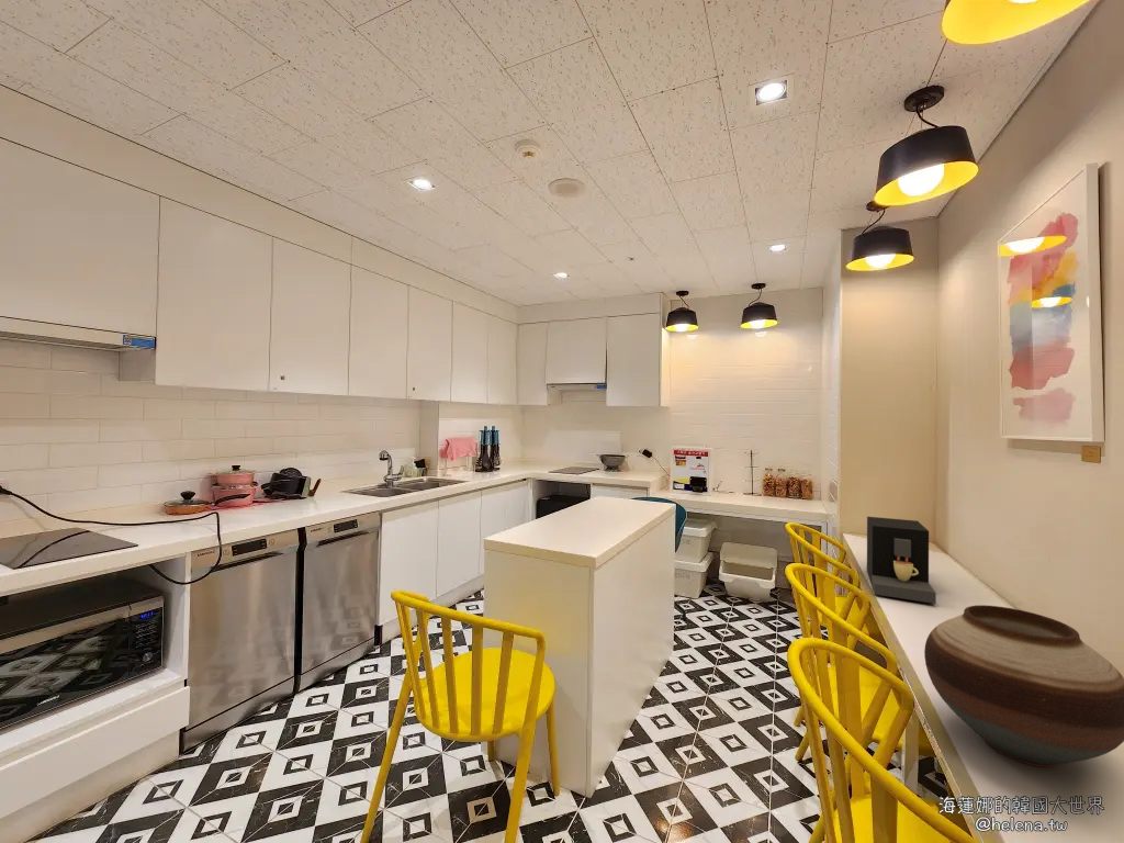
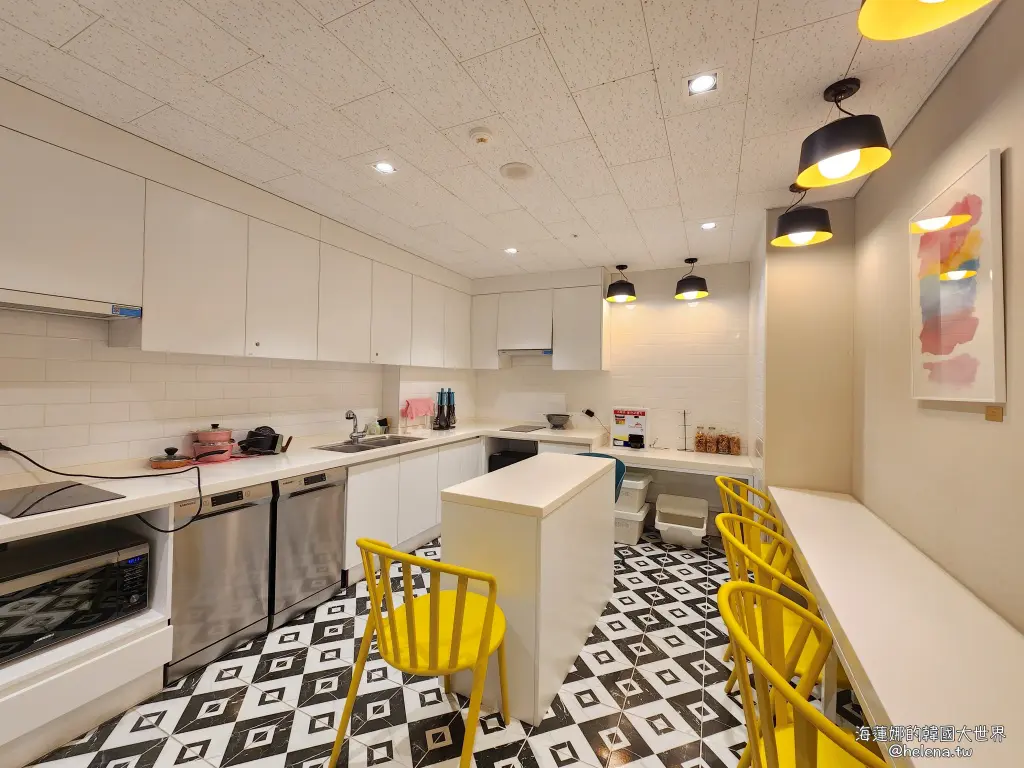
- vase (1018, 683)
- coffee maker (897, 555)
